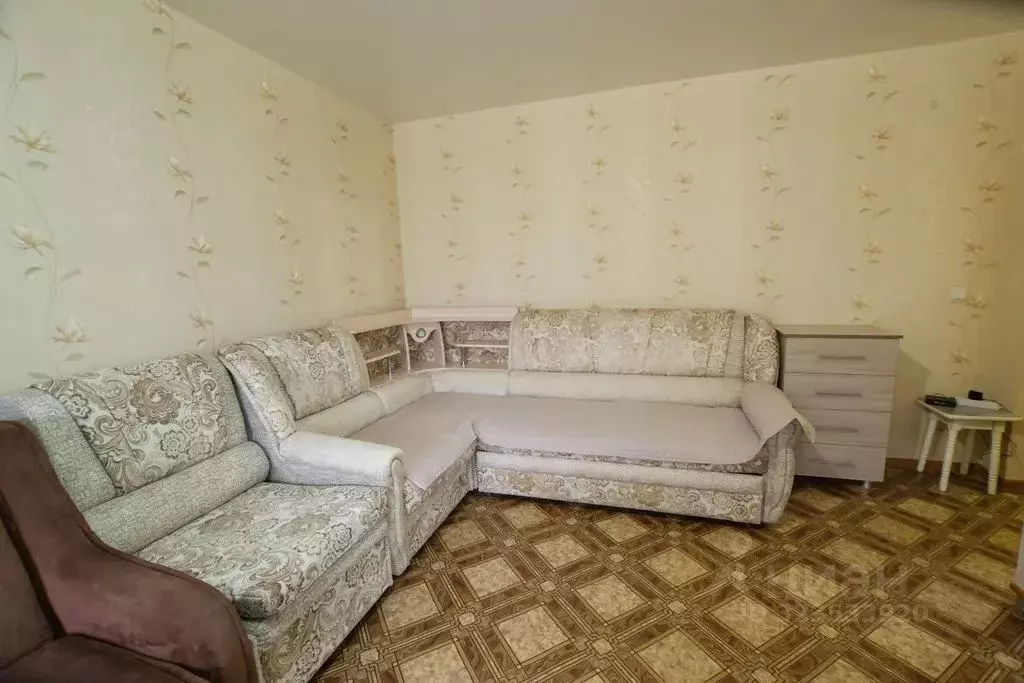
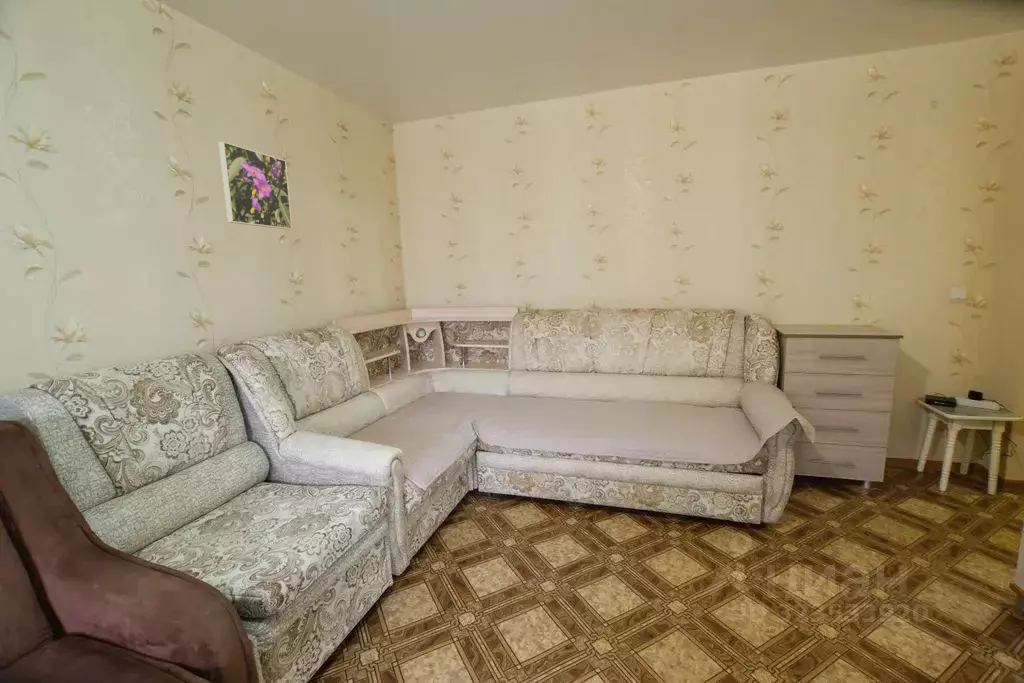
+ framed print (258, 189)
